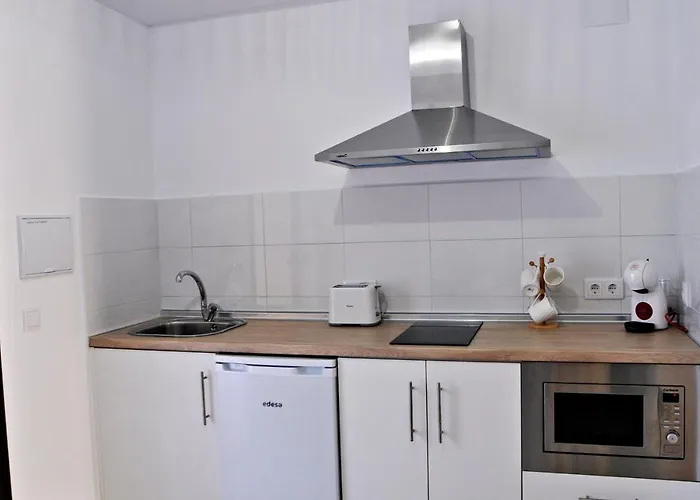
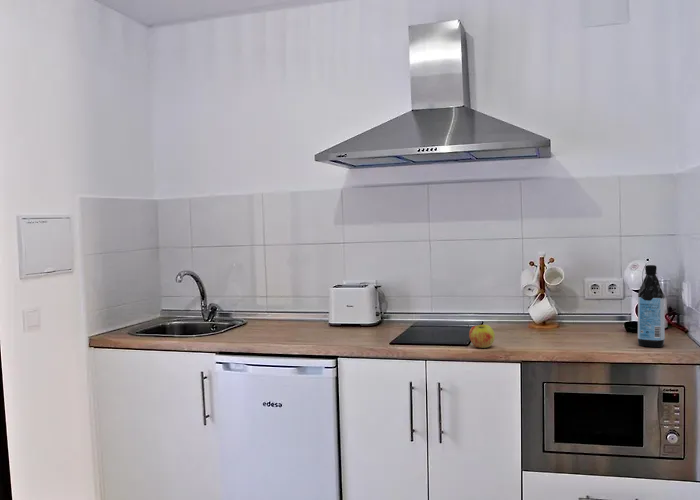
+ water bottle (651, 305)
+ apple (482, 336)
